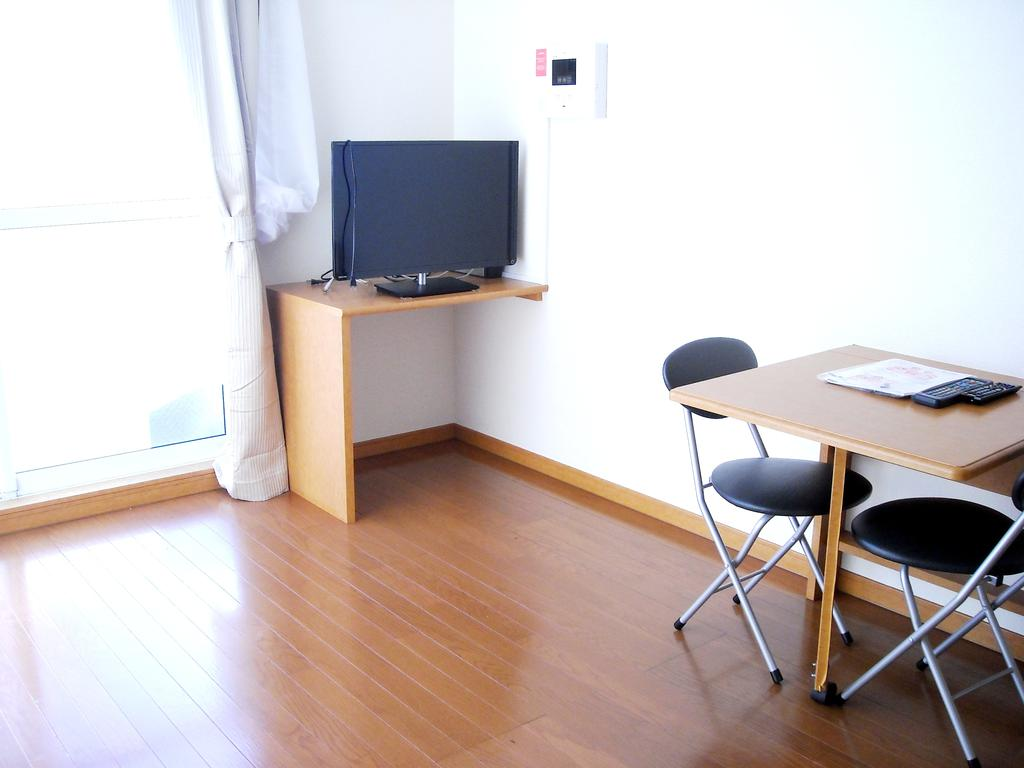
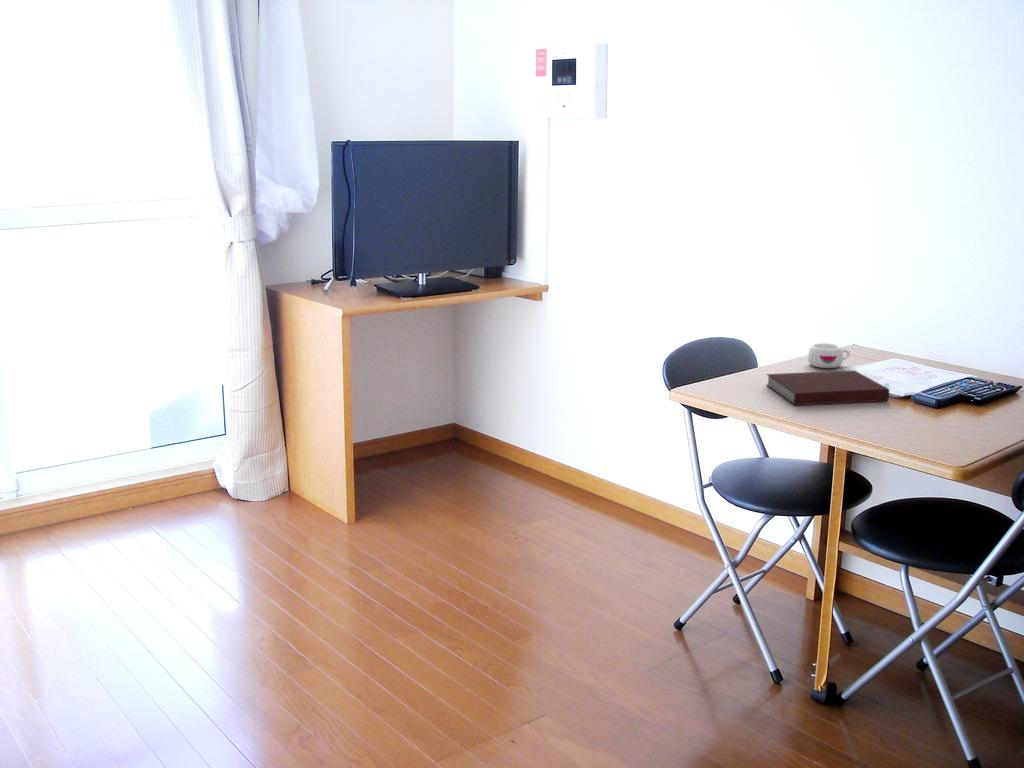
+ notebook (826, 387)
+ mug (829, 355)
